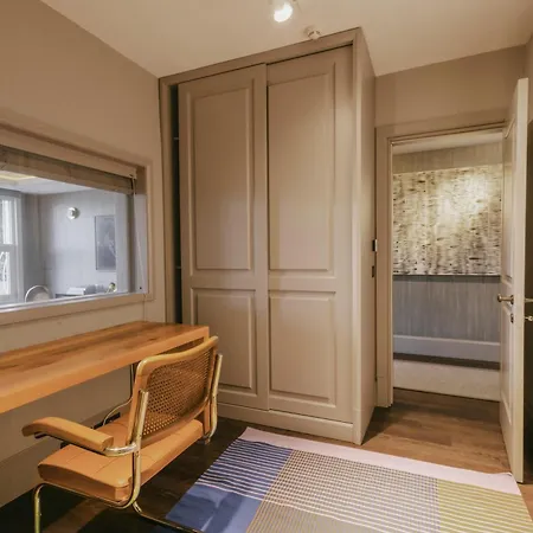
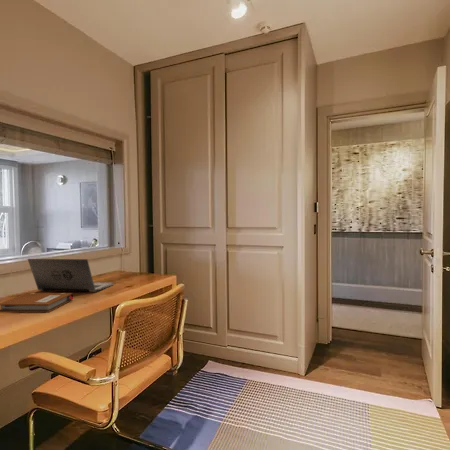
+ notebook (39, 301)
+ laptop (73, 272)
